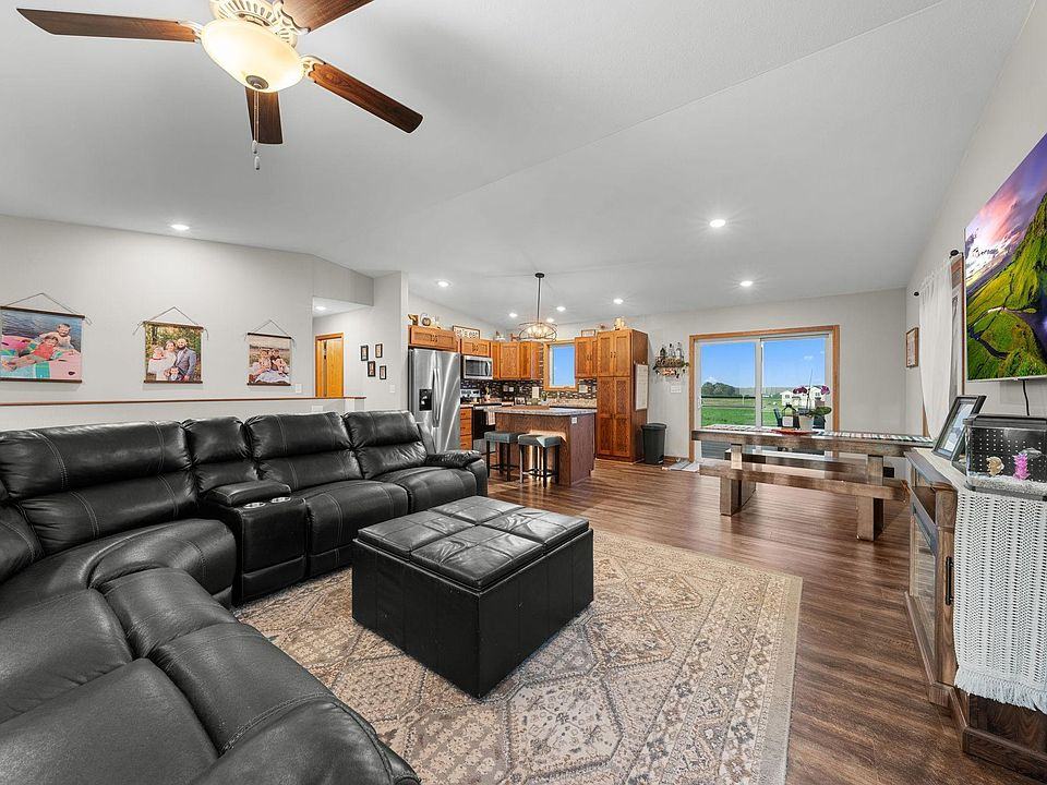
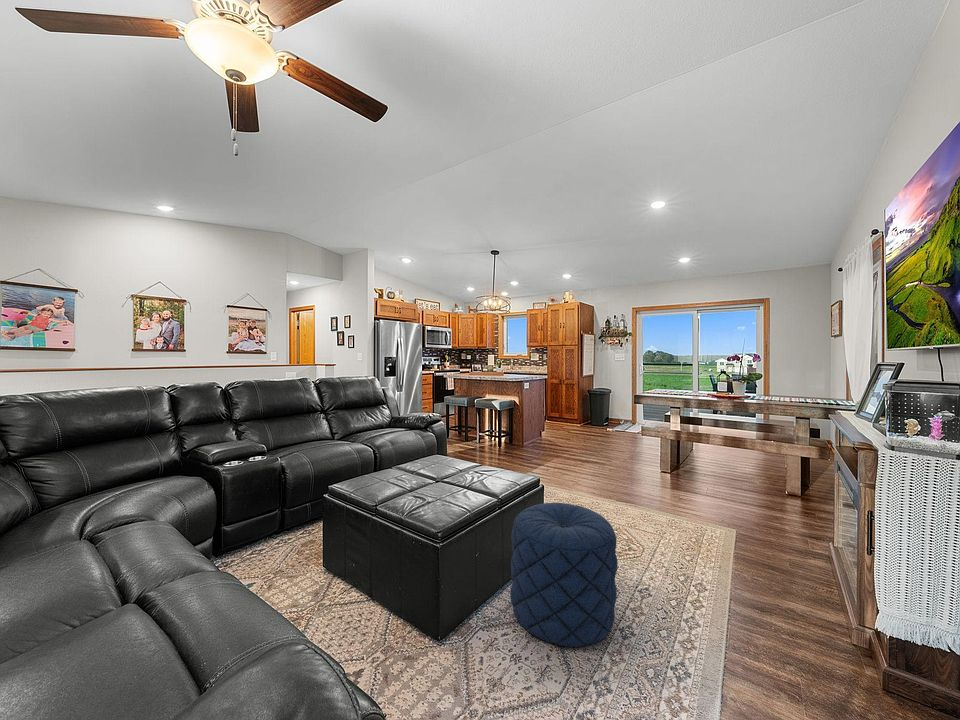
+ pouf (561, 563)
